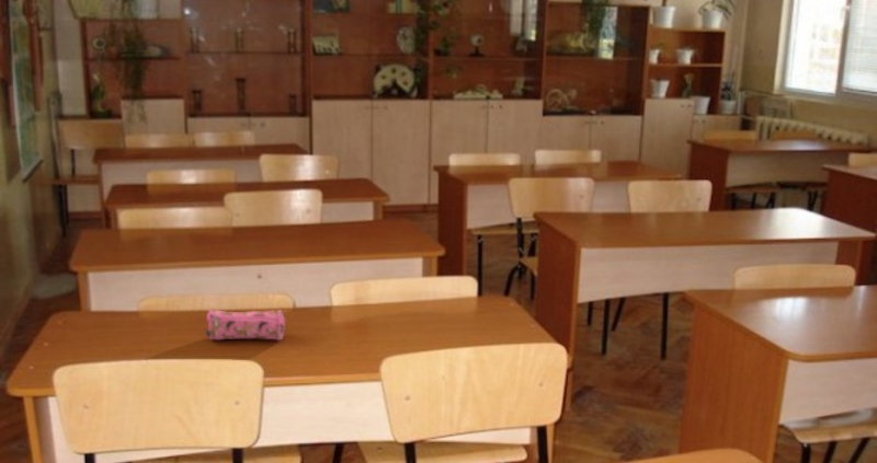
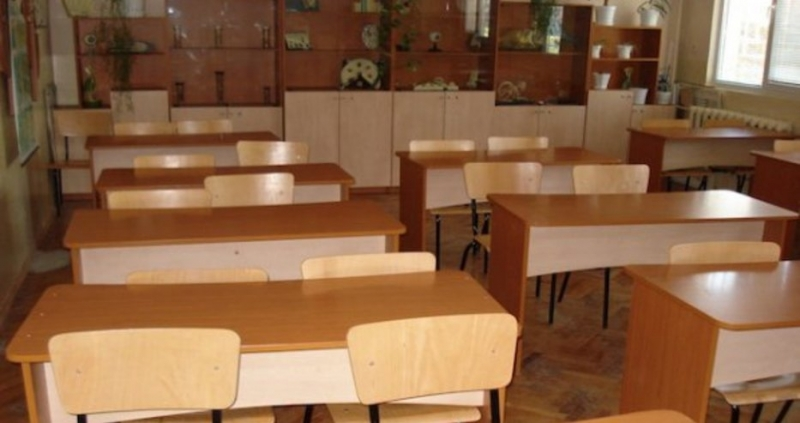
- pencil case (247, 324)
